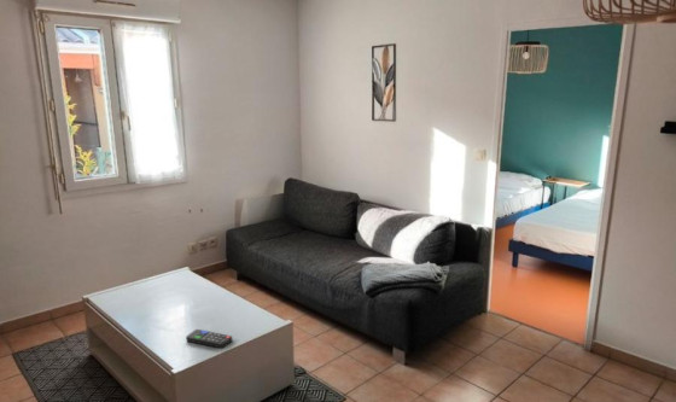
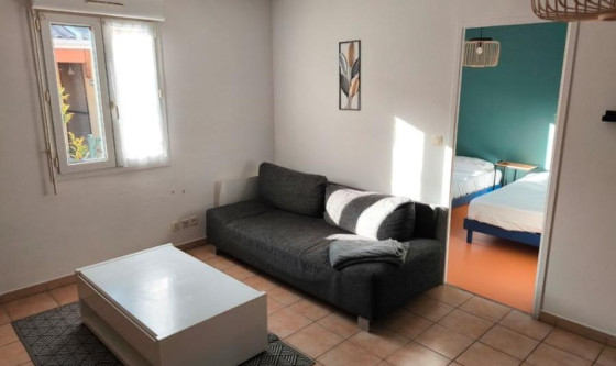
- remote control (209, 338)
